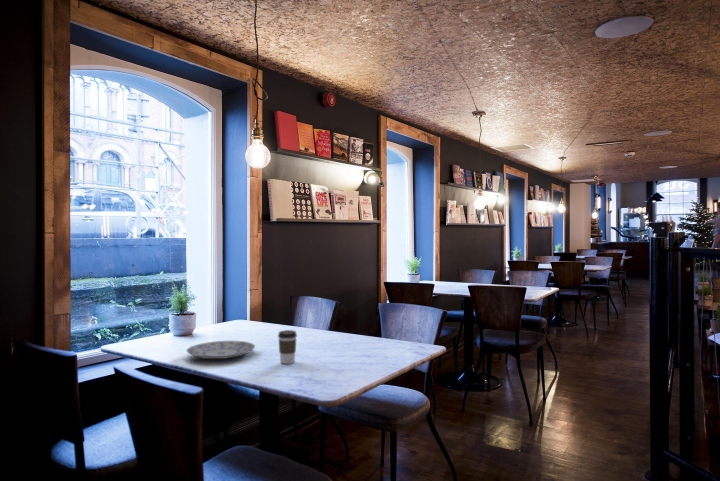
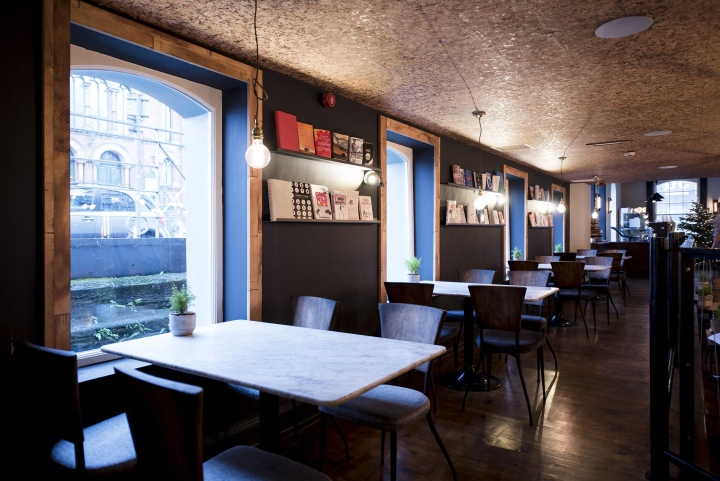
- plate (221, 351)
- coffee cup (287, 346)
